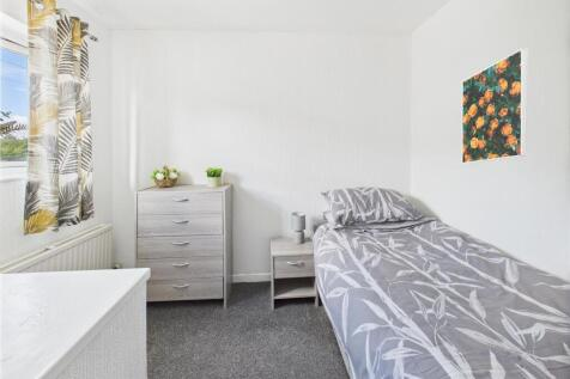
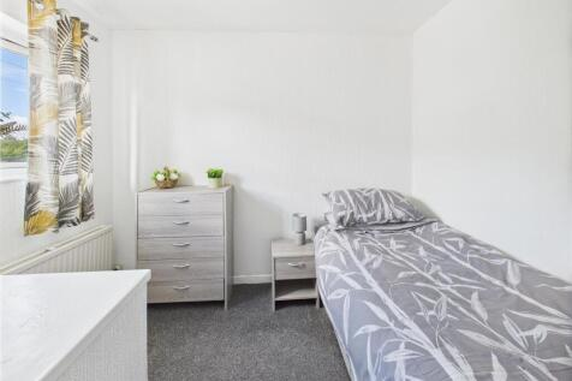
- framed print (490, 114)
